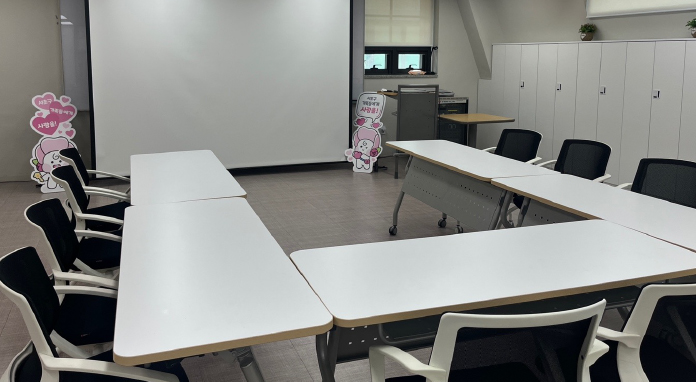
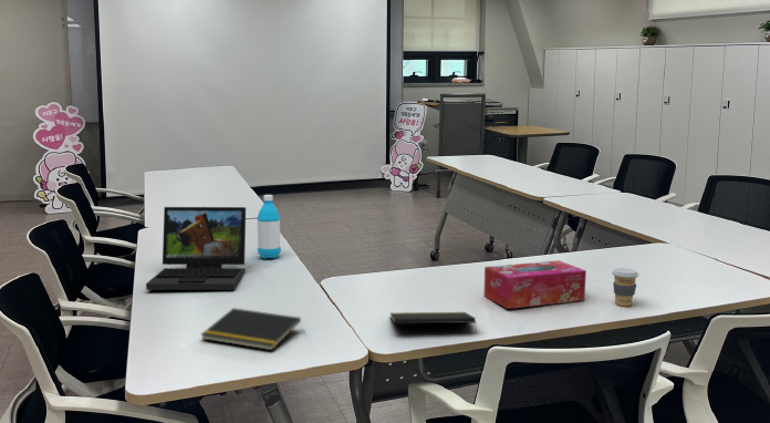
+ tissue box (534, 283)
+ coffee cup (624, 287)
+ notepad (251, 328)
+ notepad (430, 317)
+ laptop (198, 245)
+ water bottle (268, 226)
